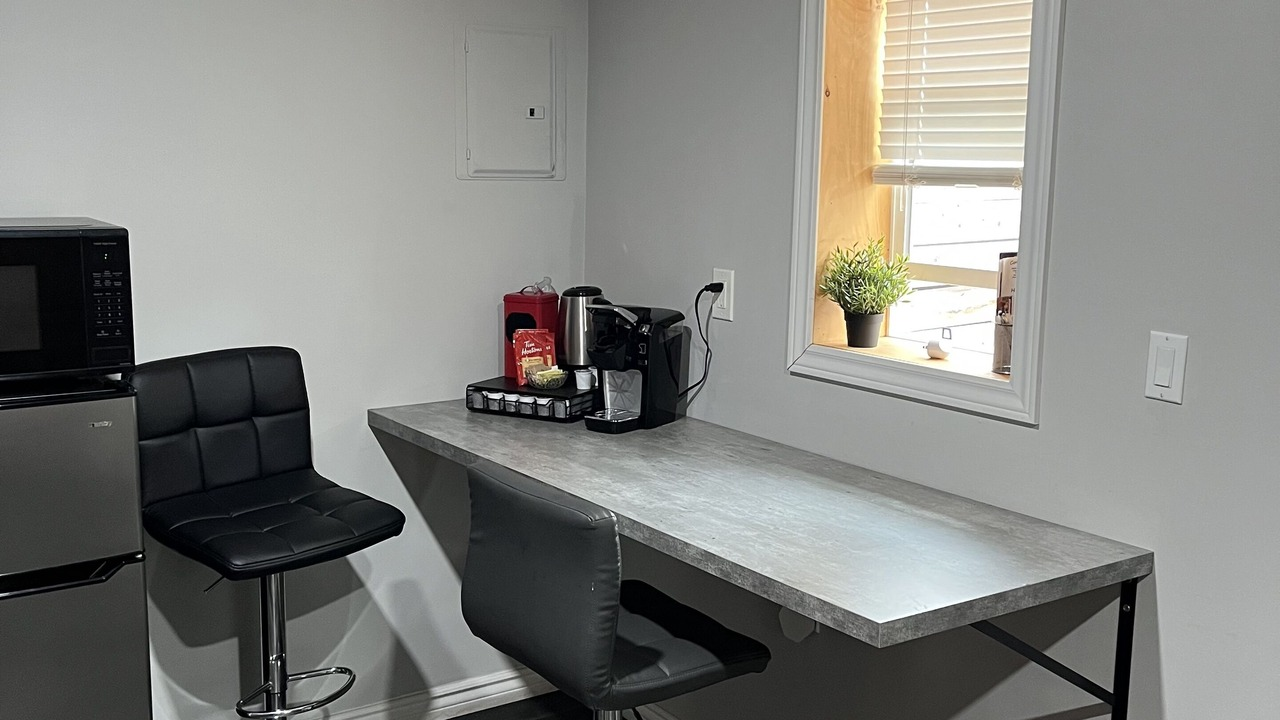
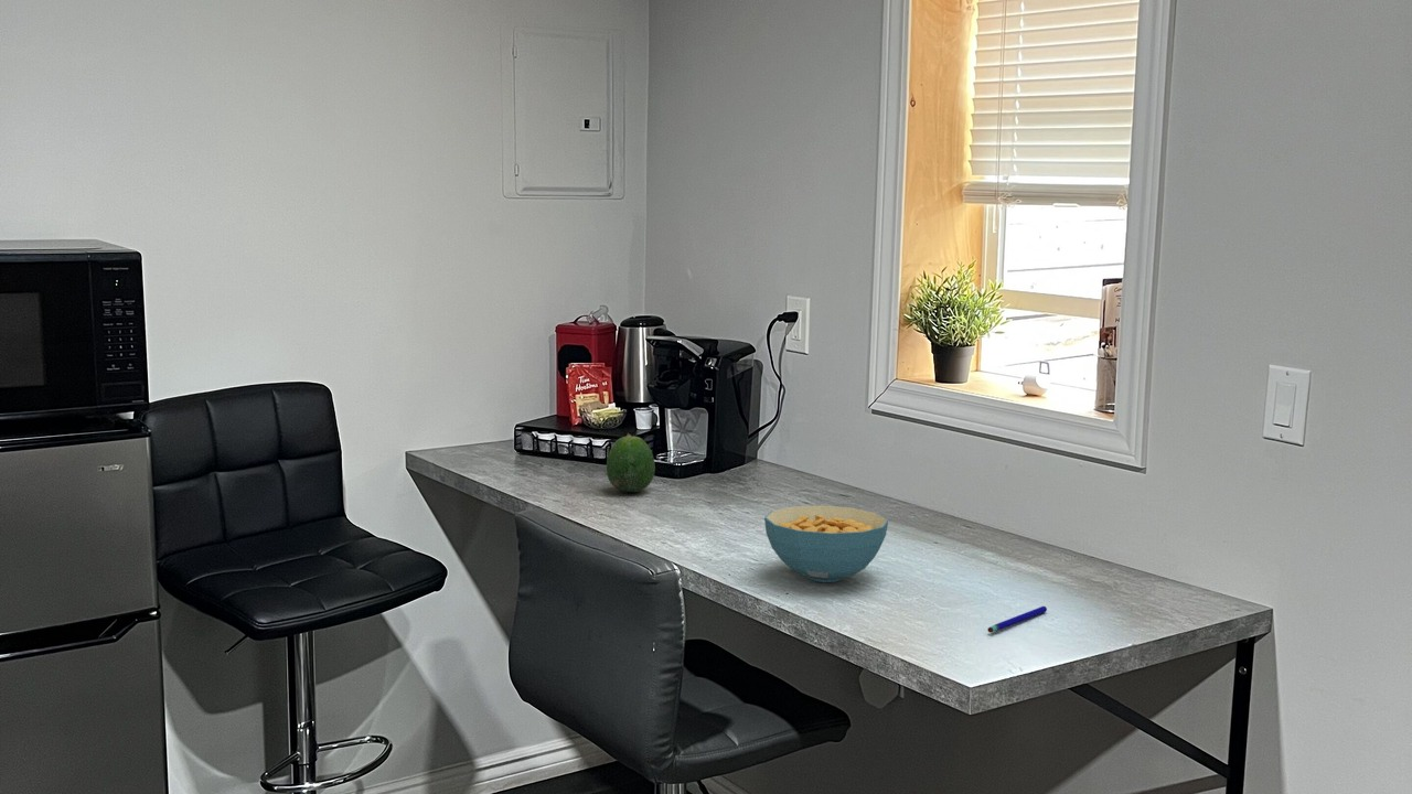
+ pen (1017, 619)
+ fruit (630, 463)
+ cereal bowl (825, 547)
